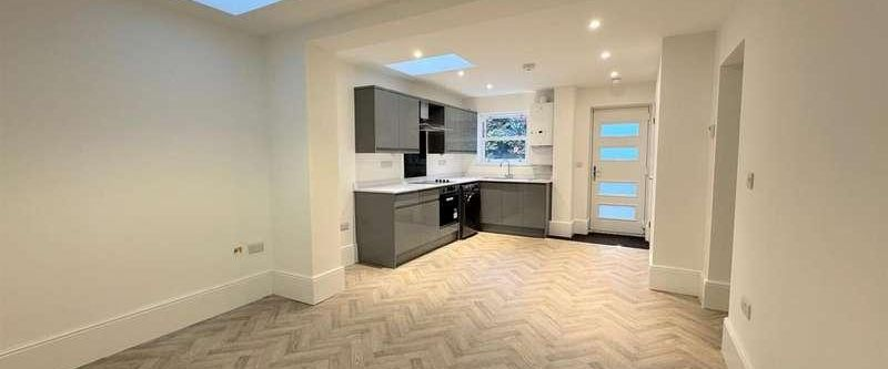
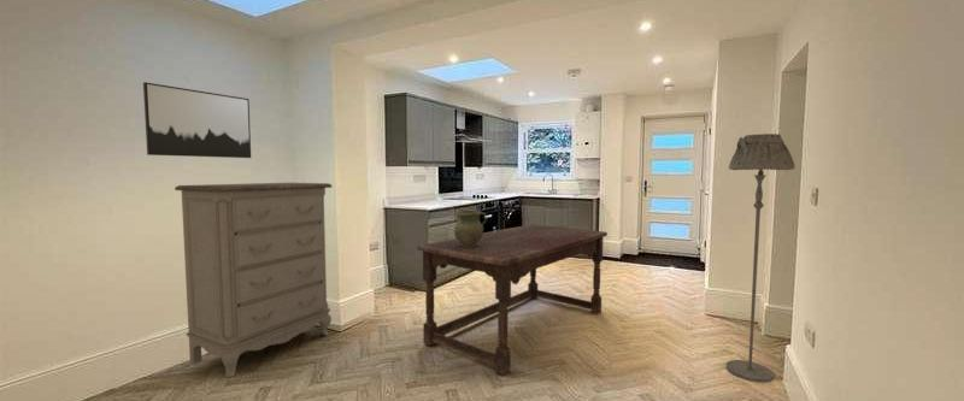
+ dining table (518, 281)
+ ceramic jug (470, 228)
+ floor lamp (756, 255)
+ dresser (265, 266)
+ wall art (202, 124)
